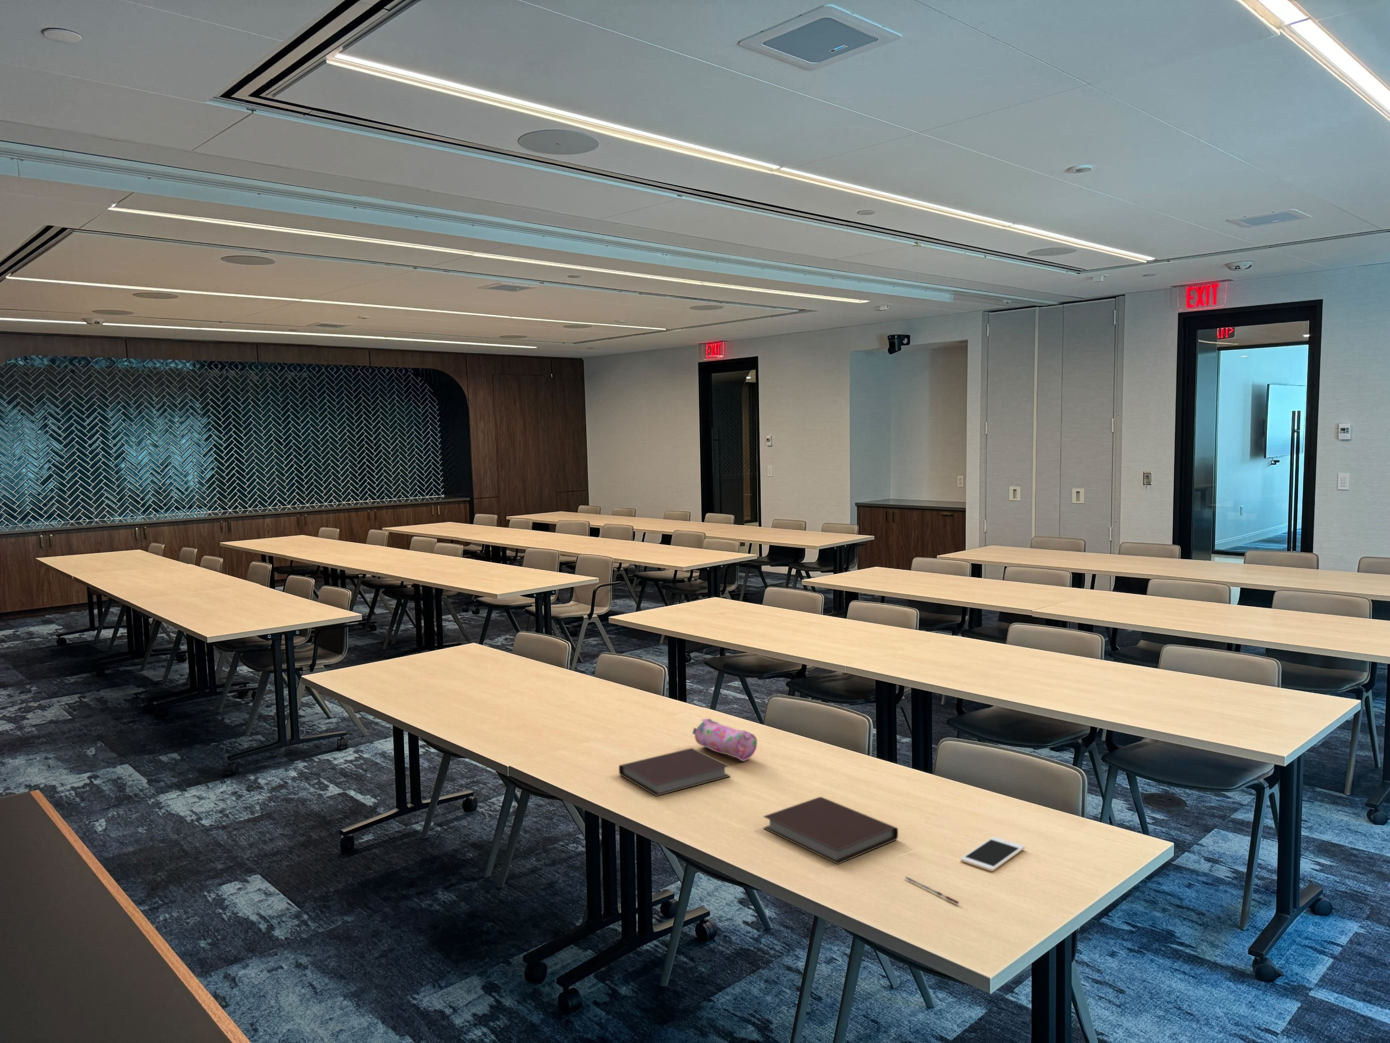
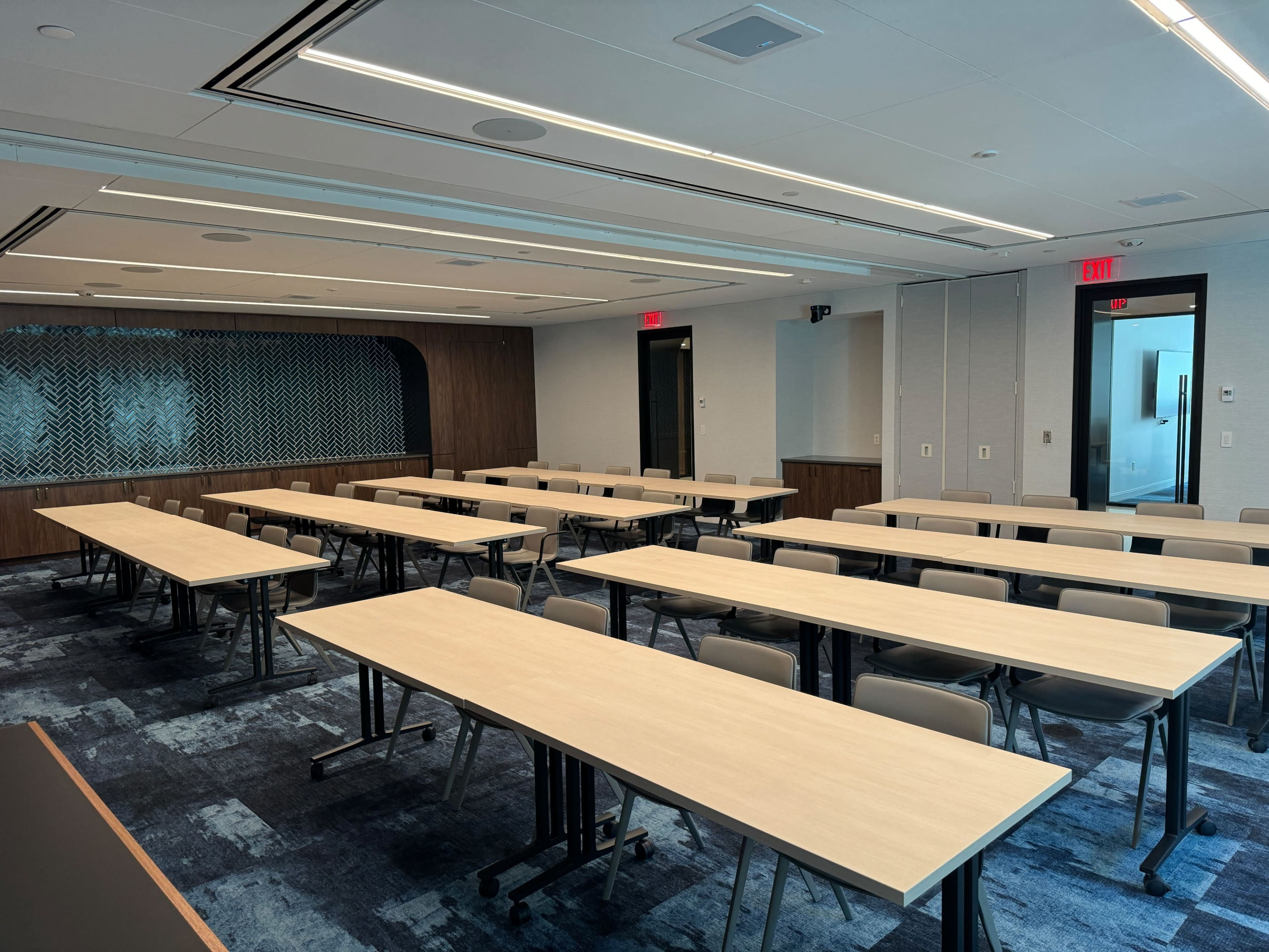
- pencil case (724, 738)
- notebook (829, 827)
- notebook (675, 770)
- cell phone (992, 853)
- pen (931, 890)
